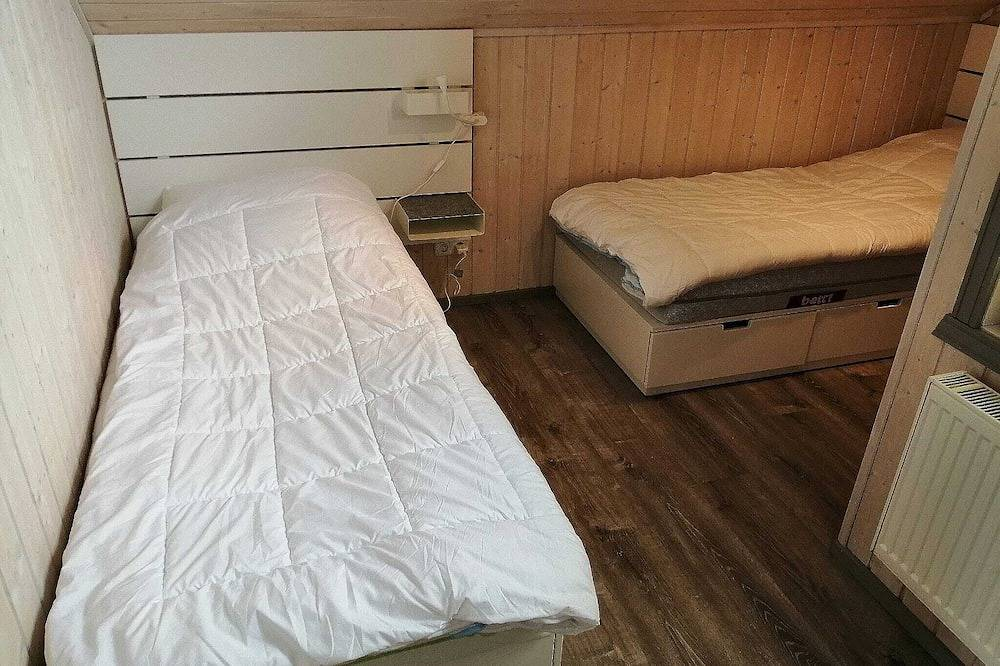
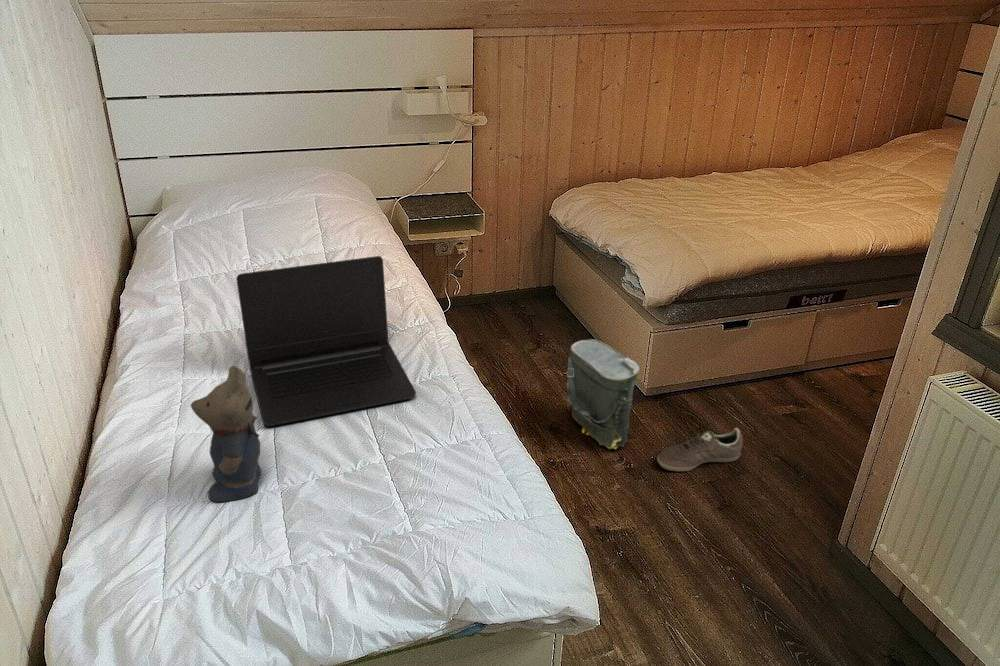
+ laptop (326, 336)
+ bag (598, 395)
+ sneaker (699, 445)
+ teddy bear (233, 432)
